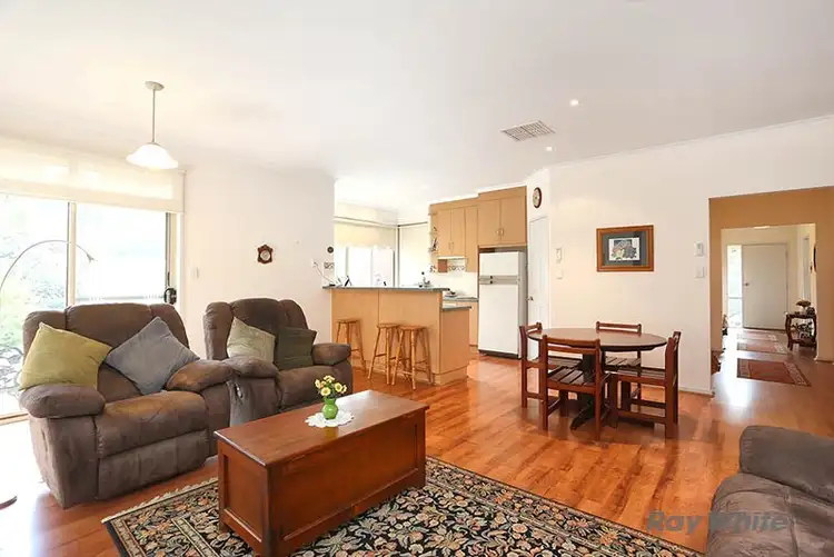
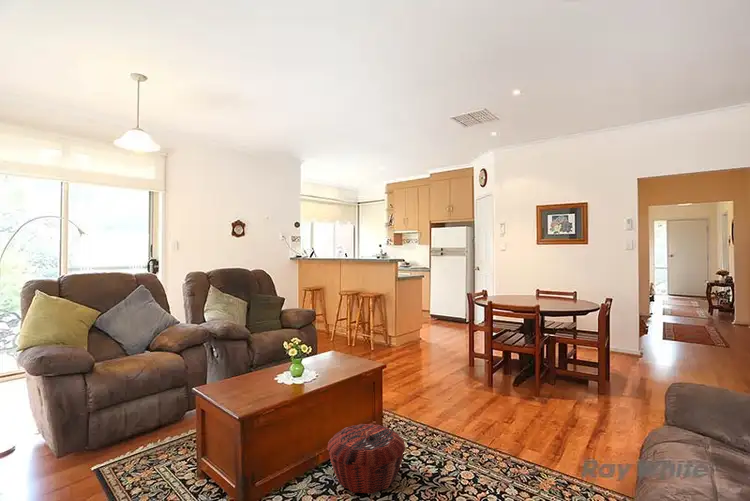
+ woven basket (366, 453)
